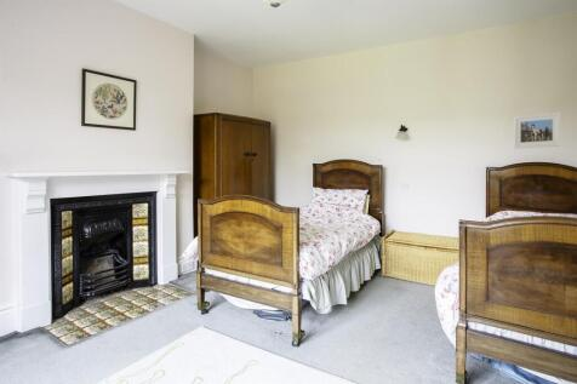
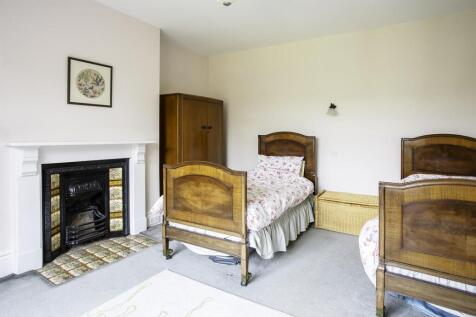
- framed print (536, 131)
